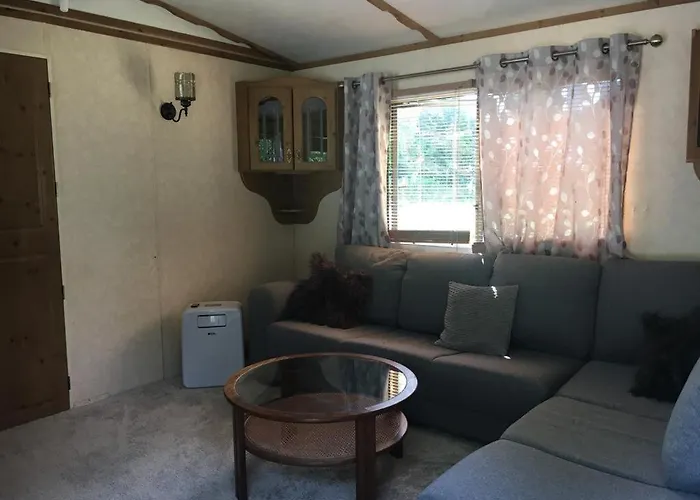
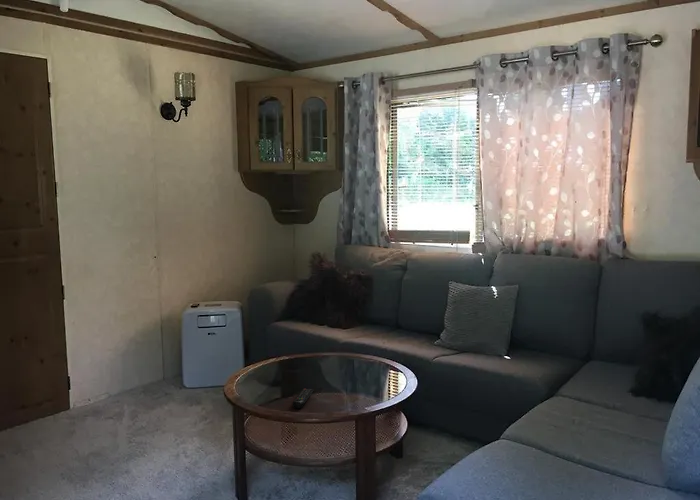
+ remote control (303, 397)
